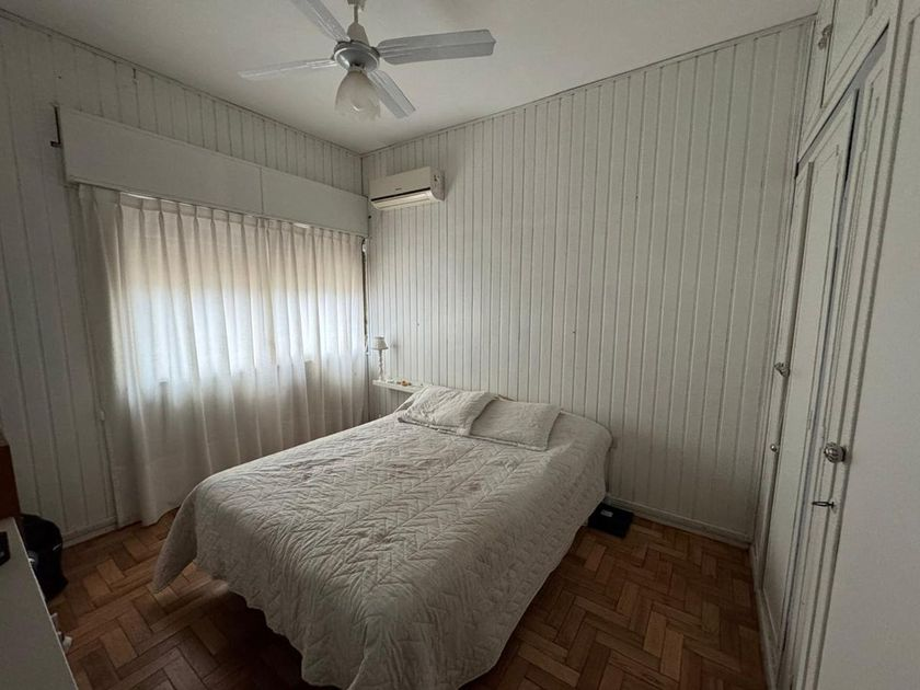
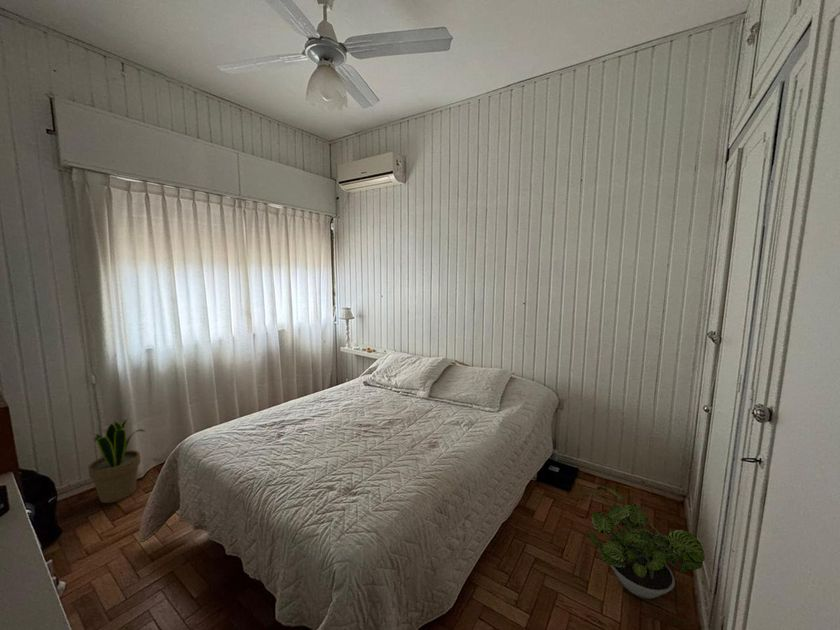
+ potted plant (118, 458)
+ potted plant (635, 541)
